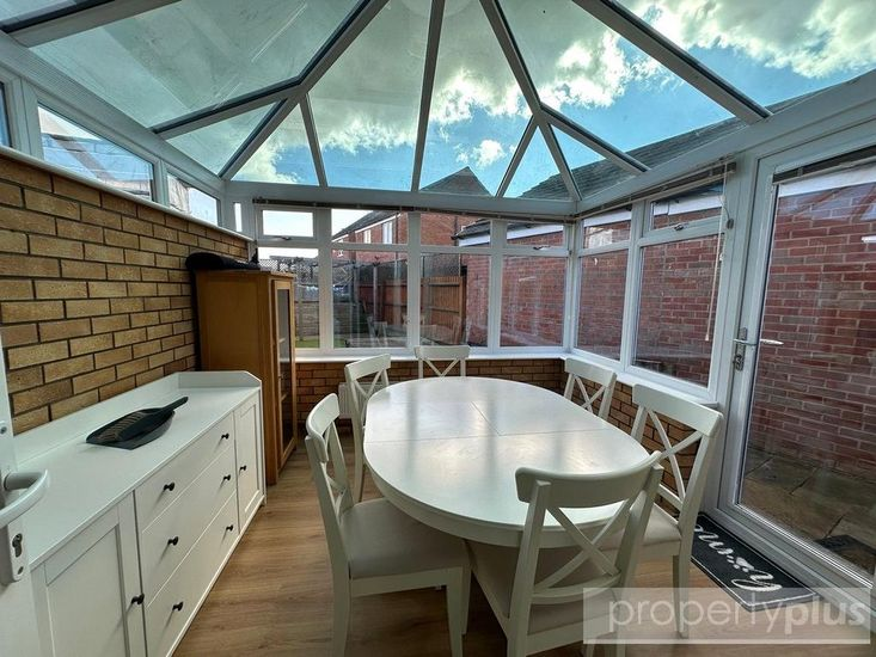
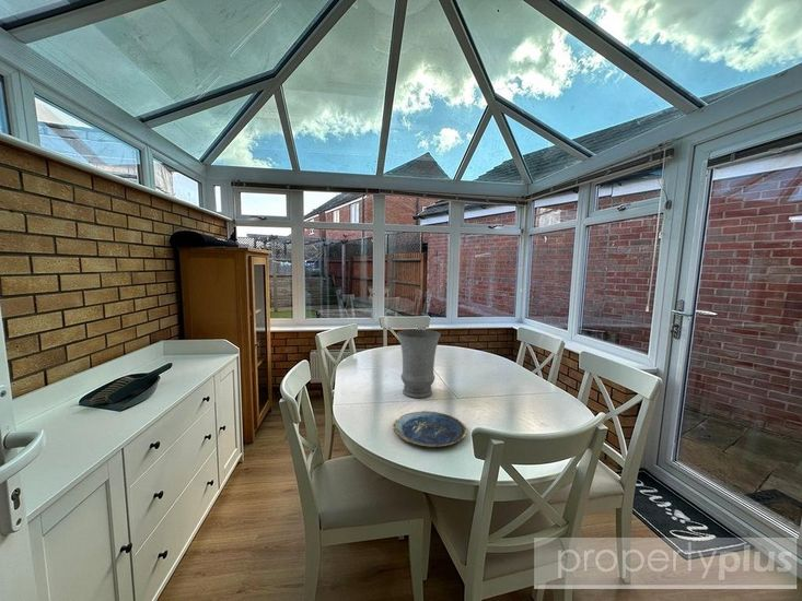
+ plate (429, 428)
+ vase (418, 363)
